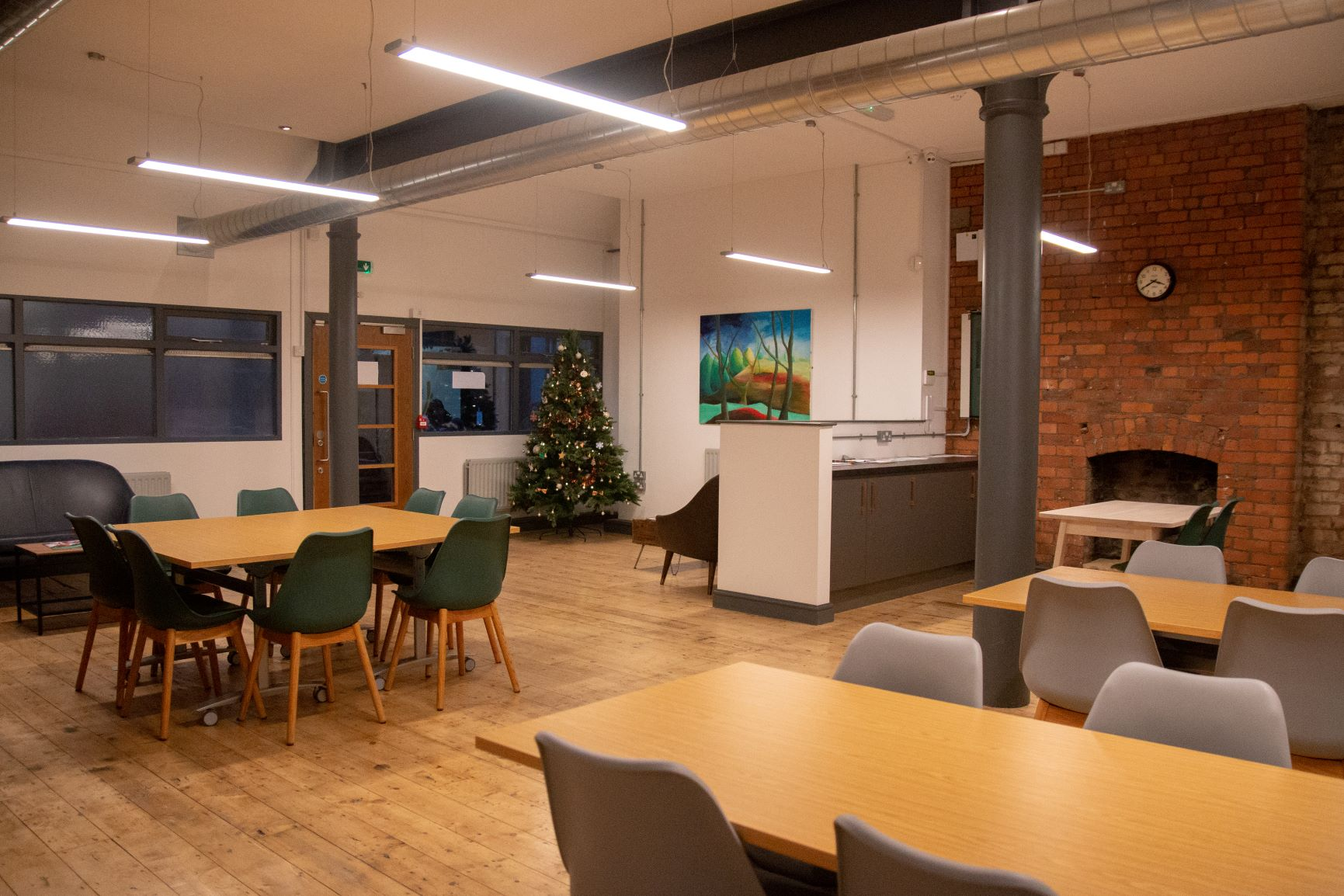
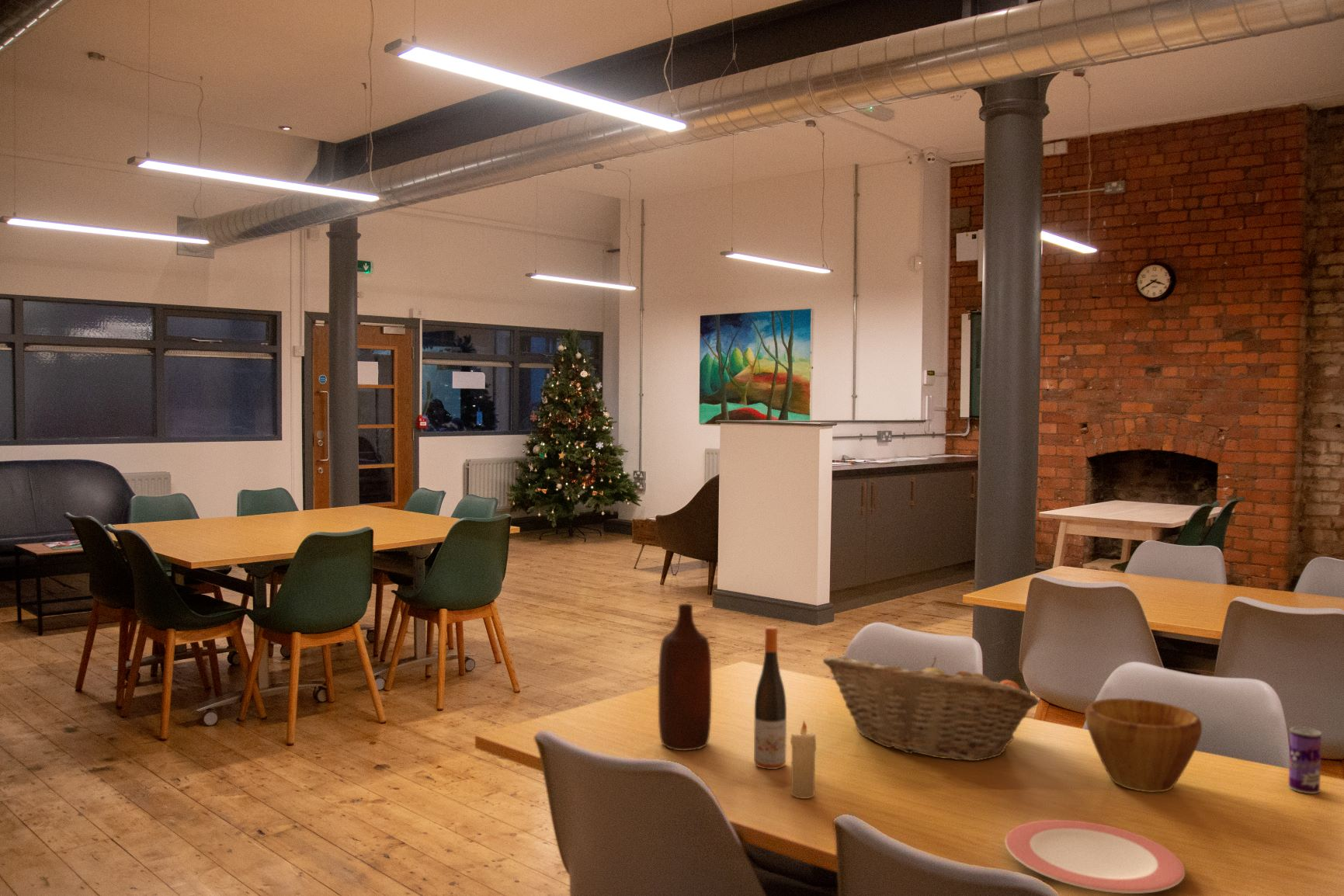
+ fruit basket (926, 696)
+ plate (1092, 857)
+ beverage can (1304, 759)
+ candle (803, 757)
+ wine bottle (770, 695)
+ bowl (1141, 747)
+ bottle (685, 674)
